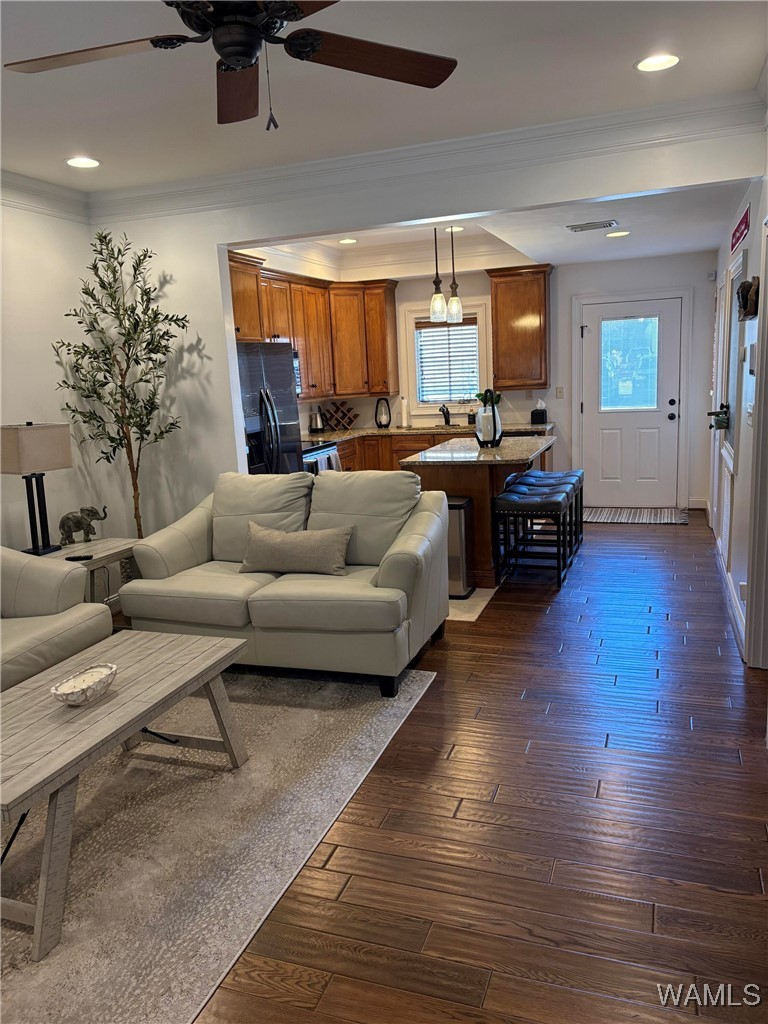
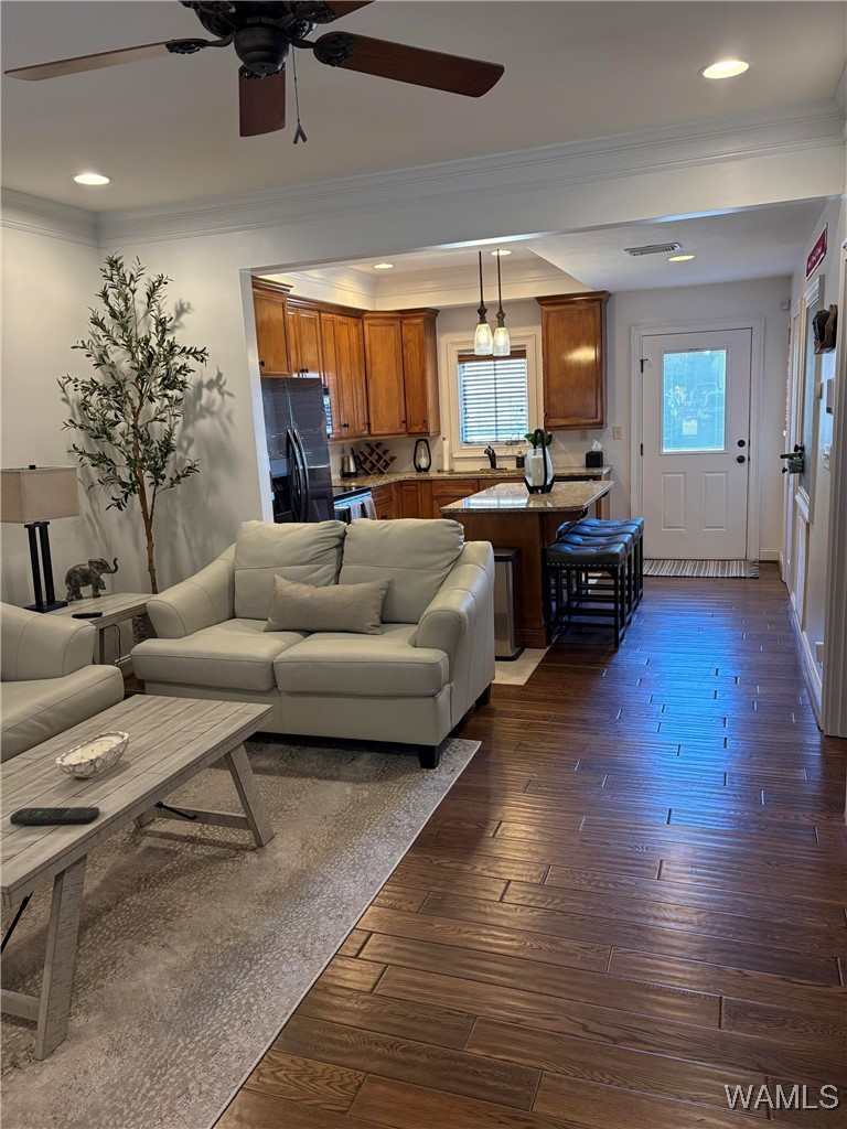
+ remote control (54, 815)
